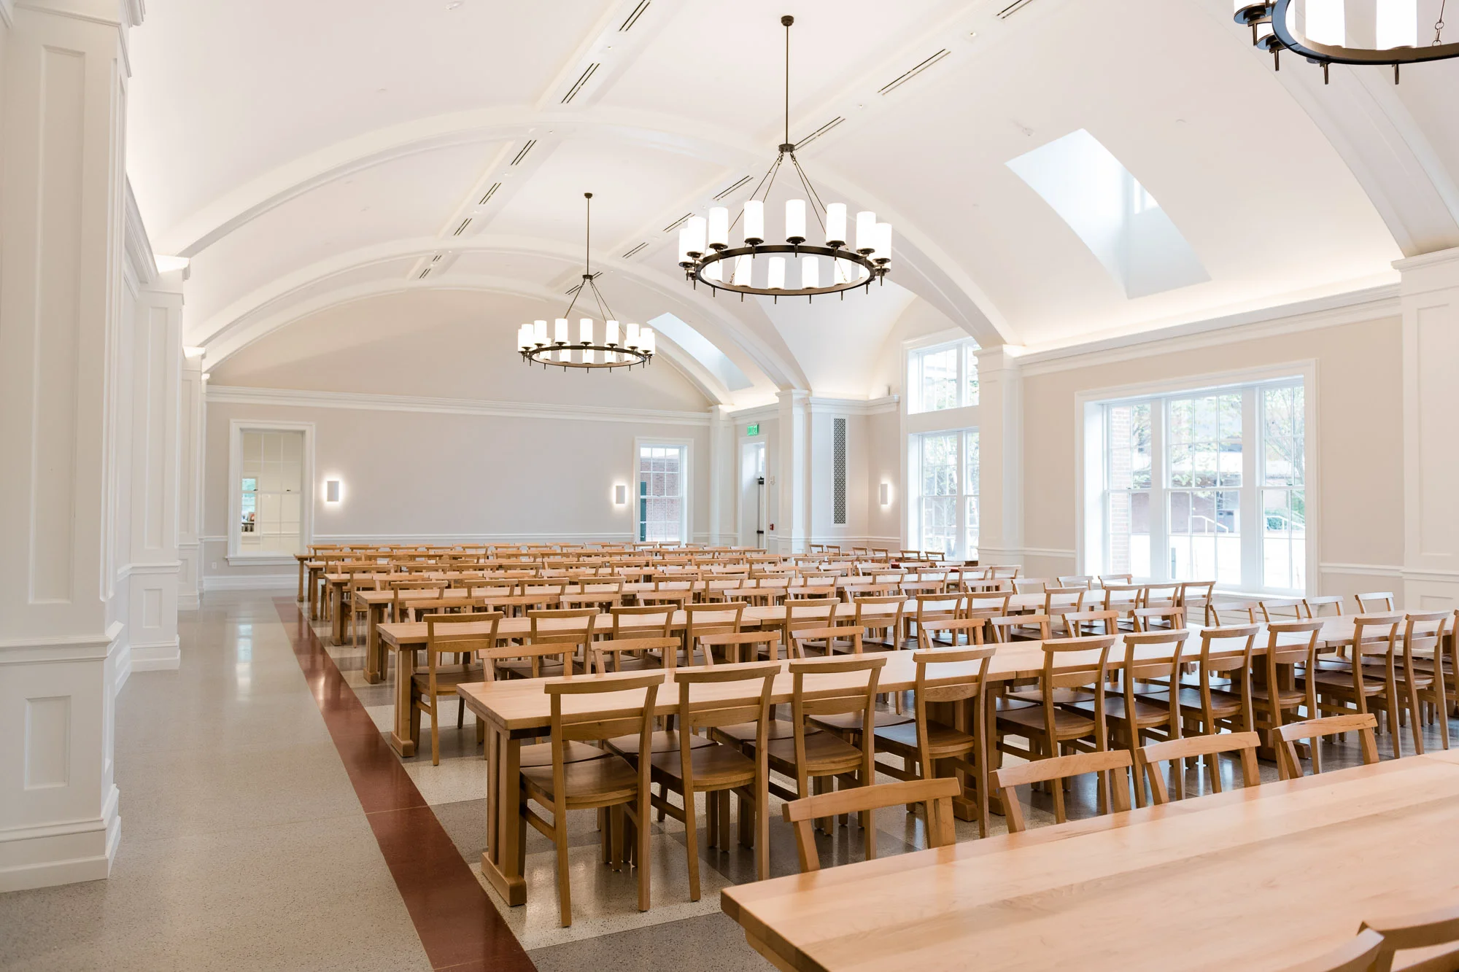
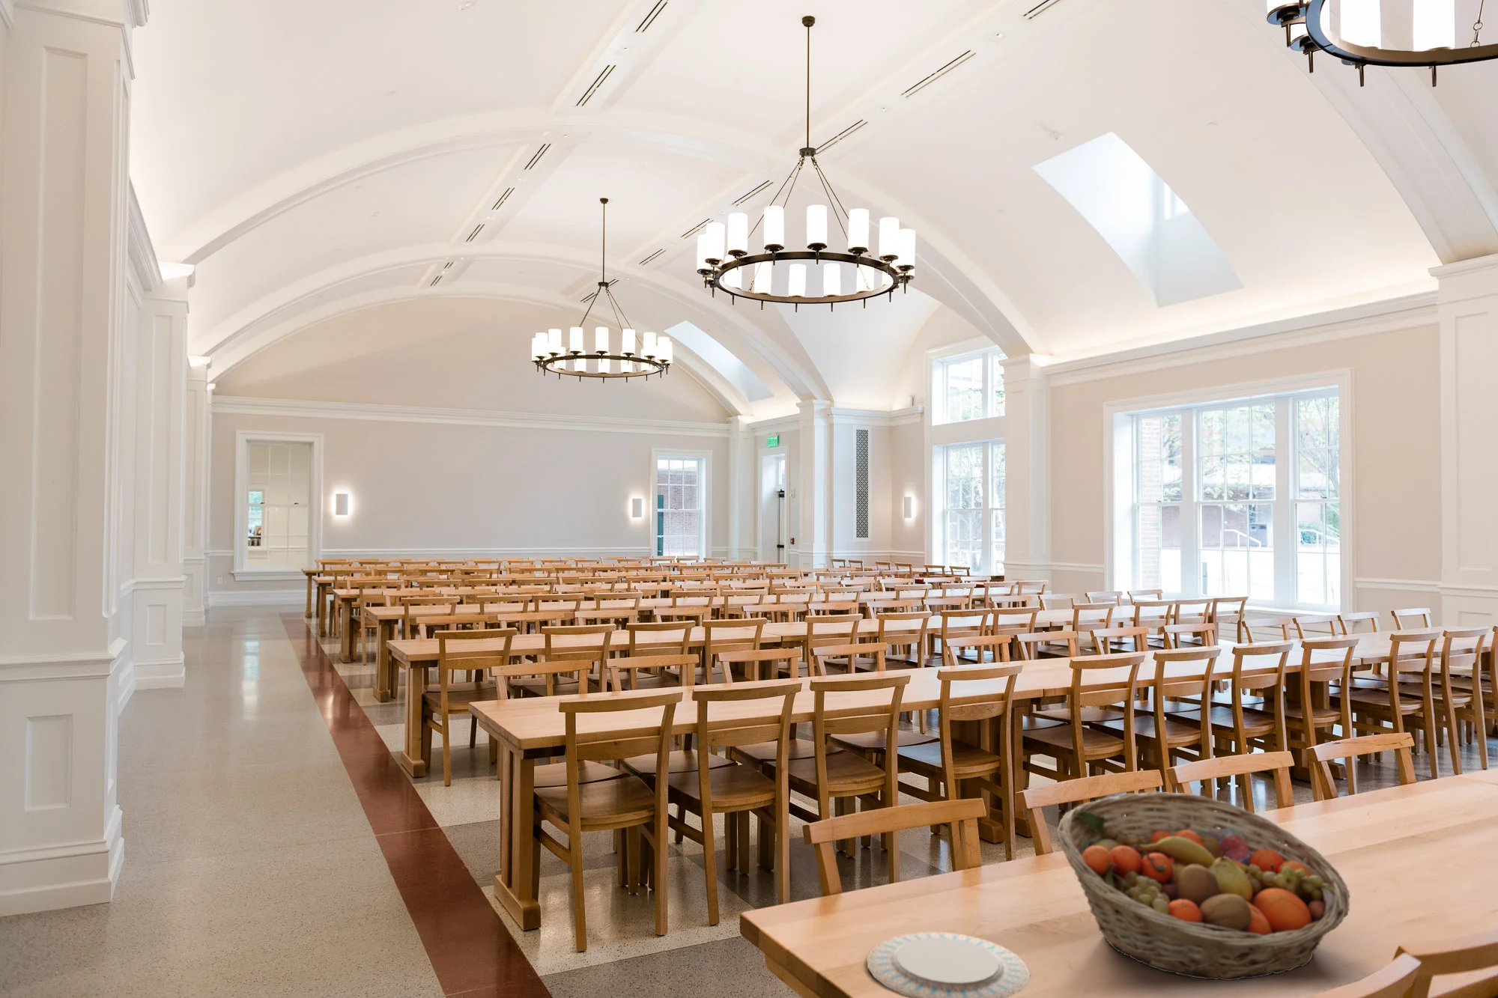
+ chinaware (947, 962)
+ fruit basket (1197, 880)
